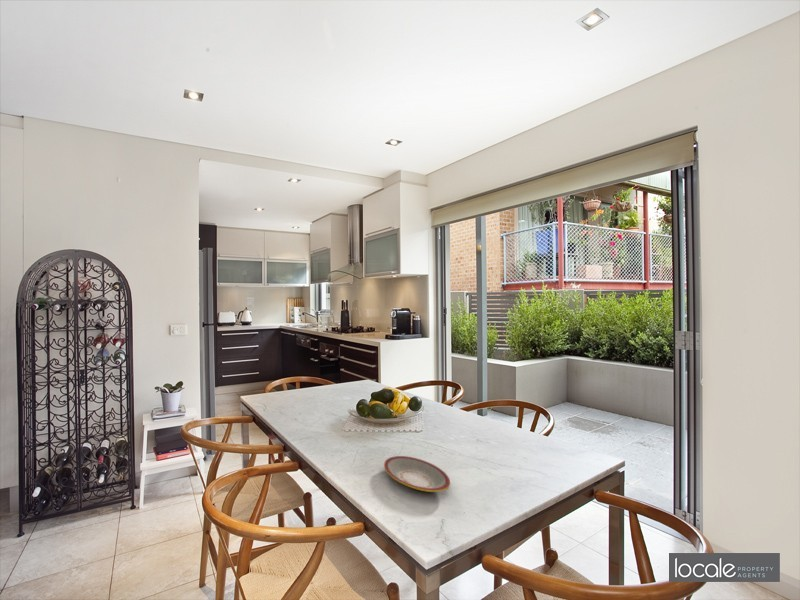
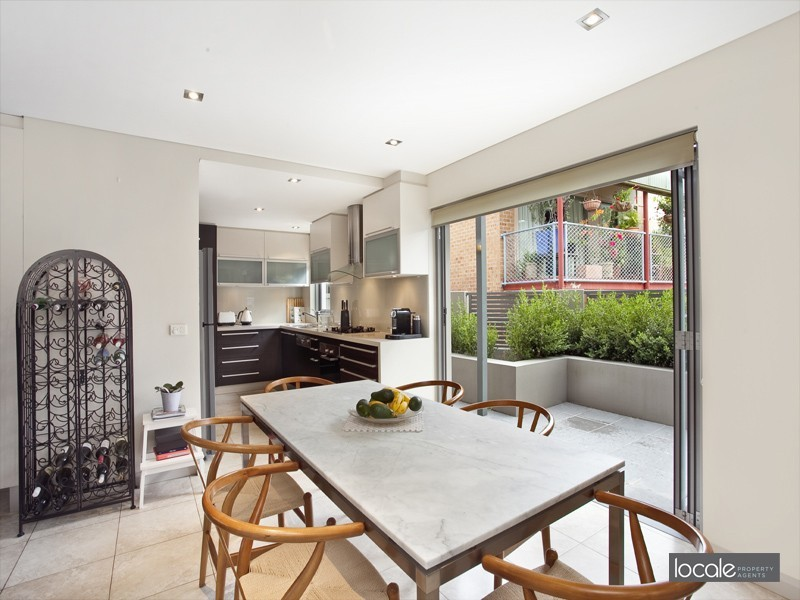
- plate (415, 475)
